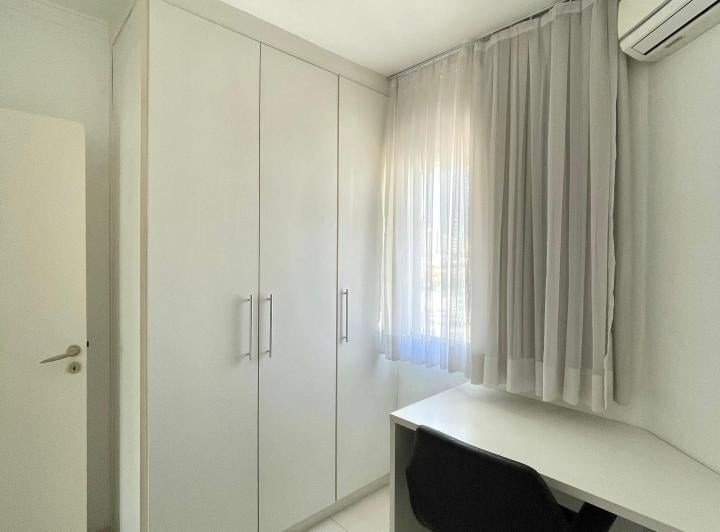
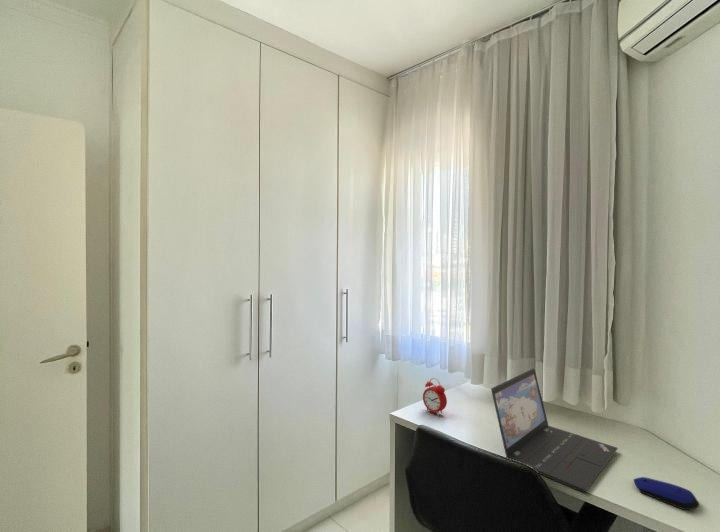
+ alarm clock (434, 395)
+ computer mouse (664, 490)
+ laptop (554, 427)
